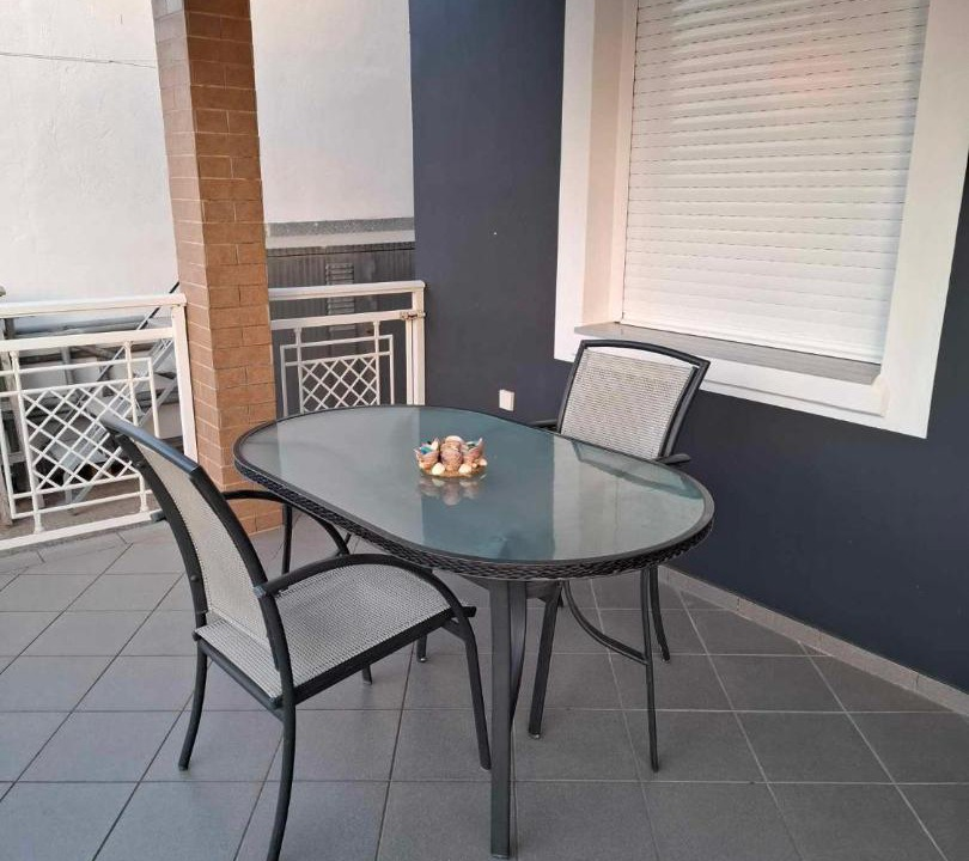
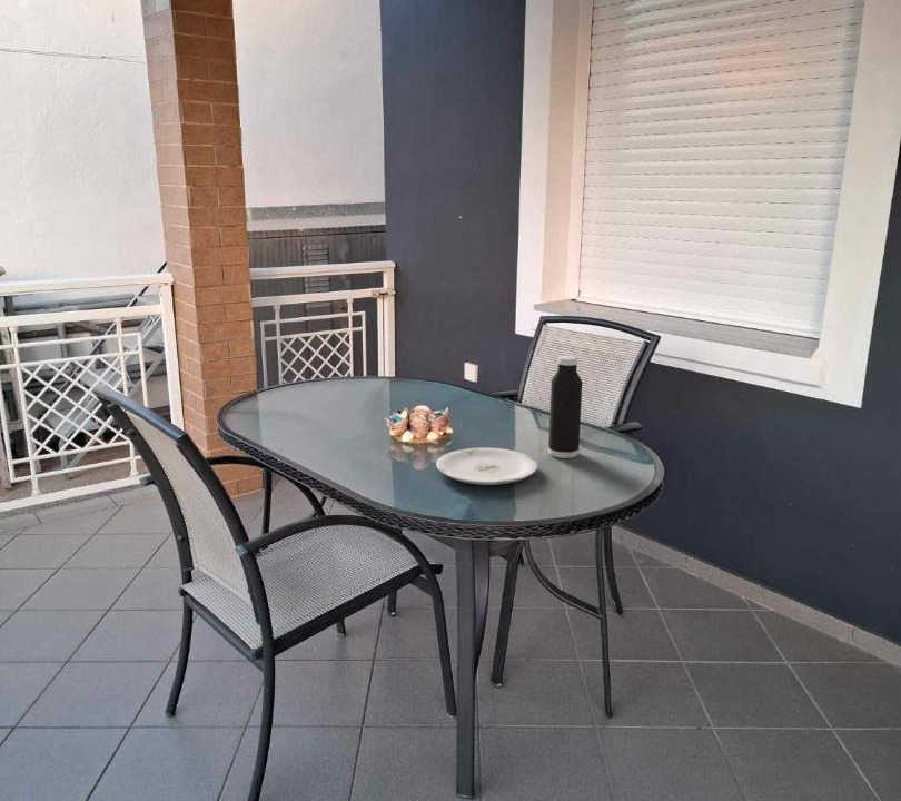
+ water bottle (565, 406)
+ plate (486, 467)
